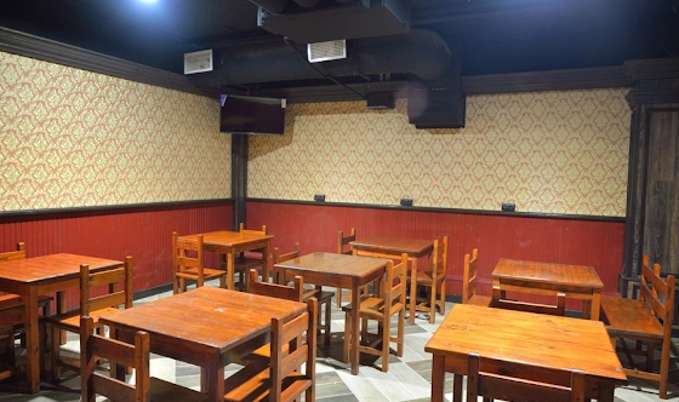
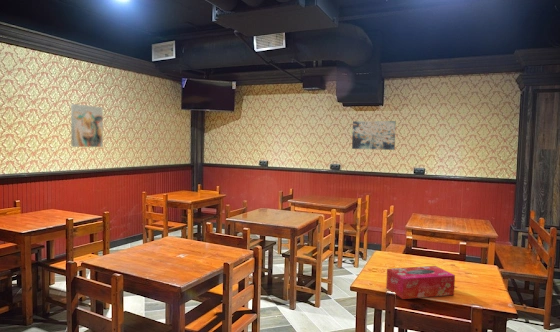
+ tissue box (419, 281)
+ wall art (373, 135)
+ wall art (87, 126)
